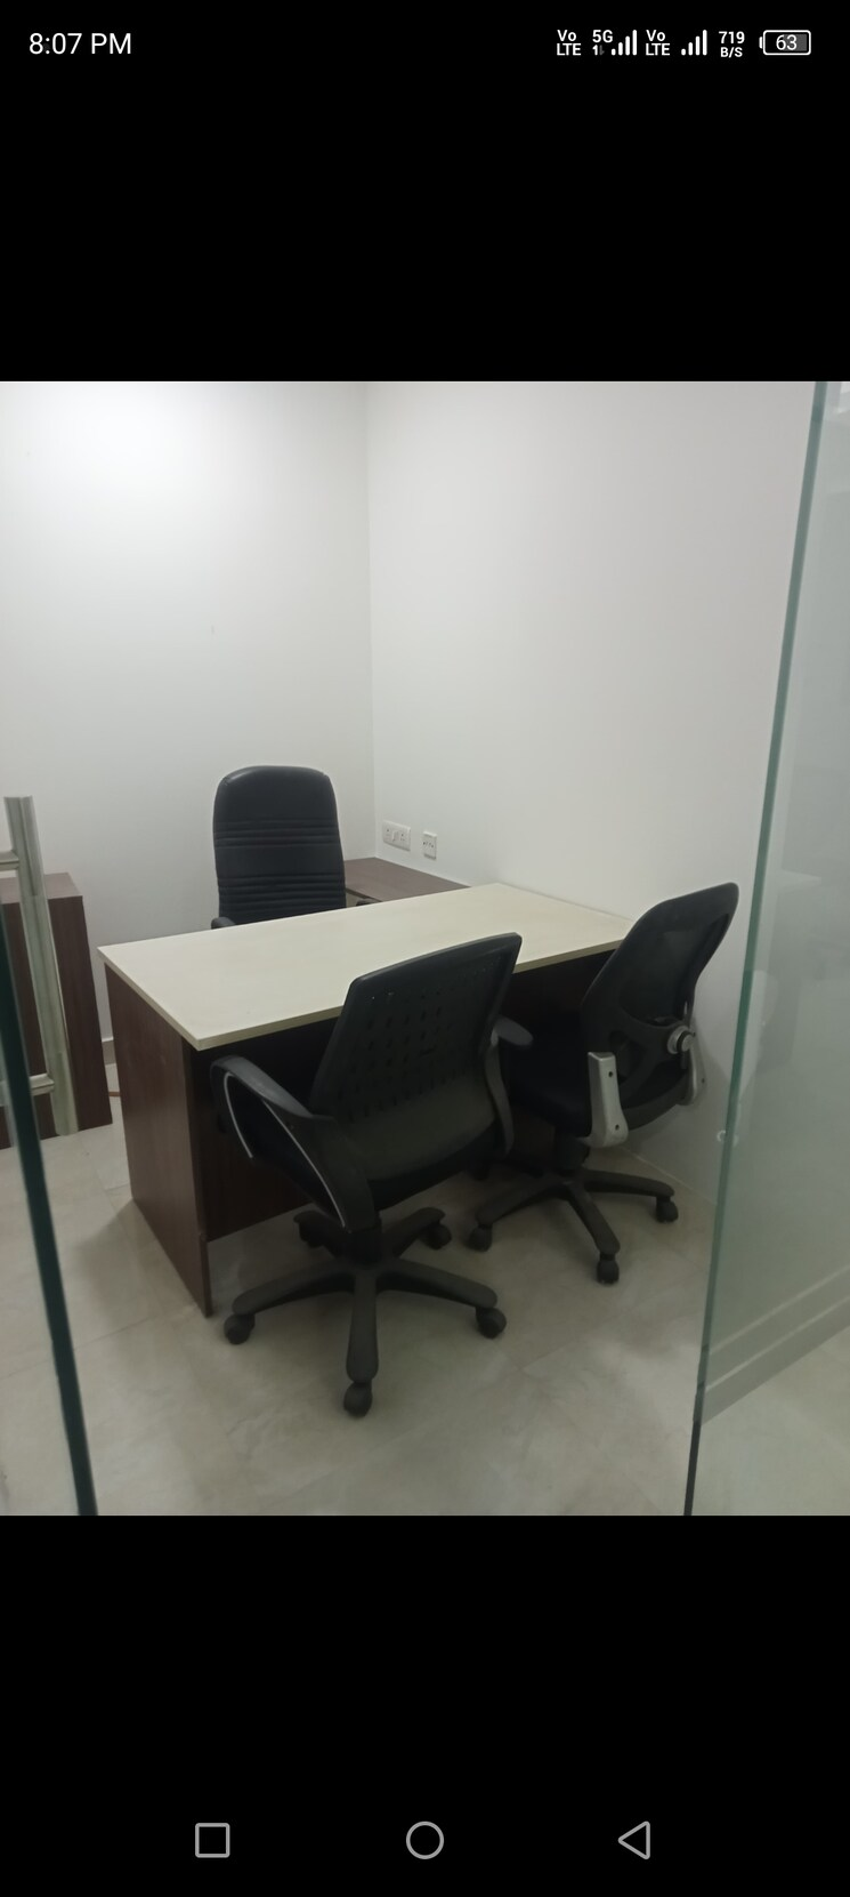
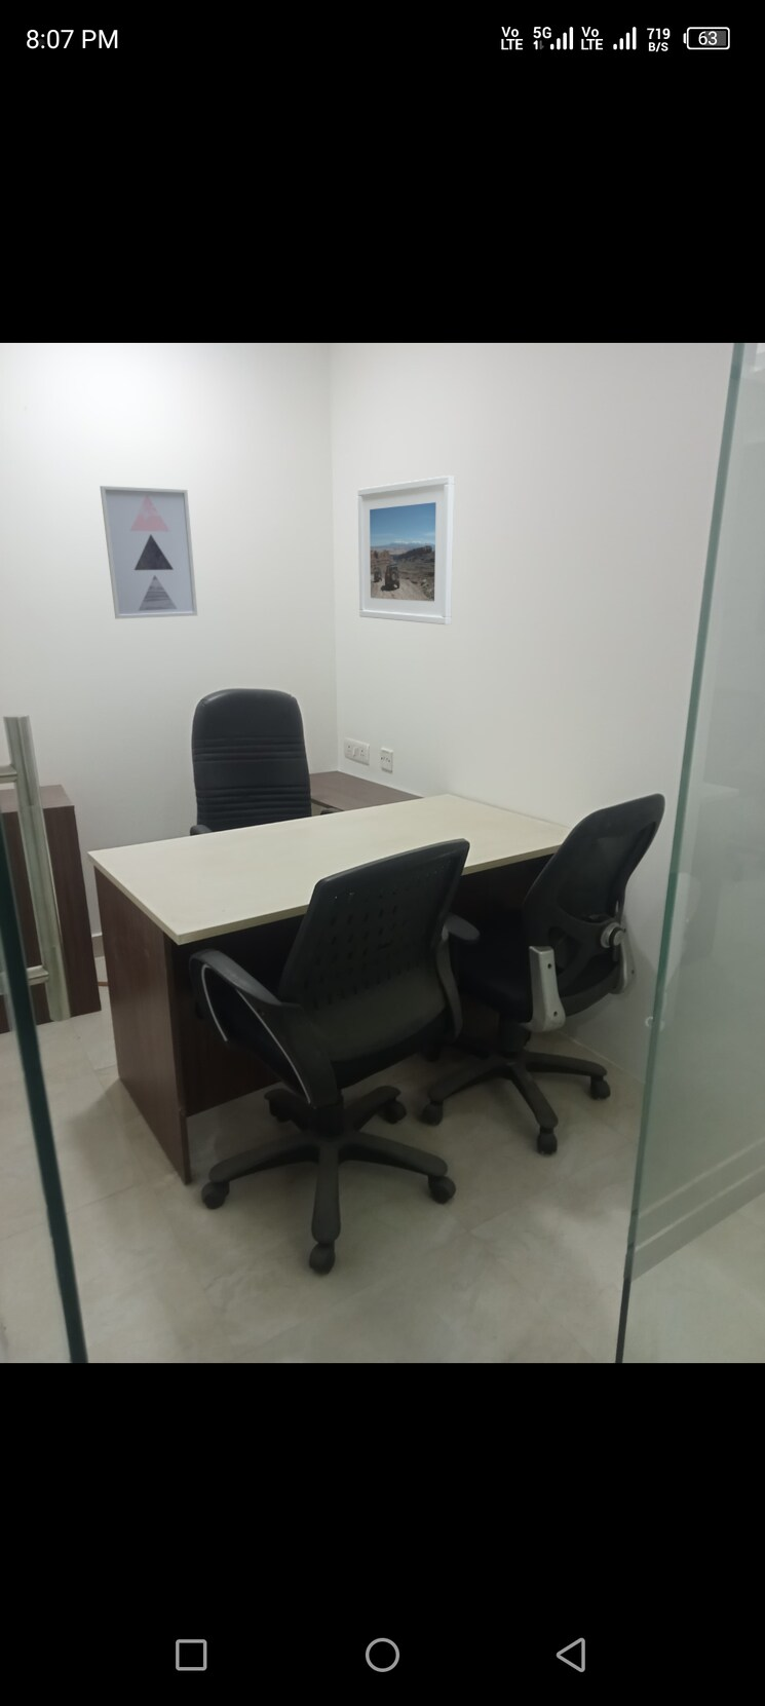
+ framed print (402, 553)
+ wall art (151, 554)
